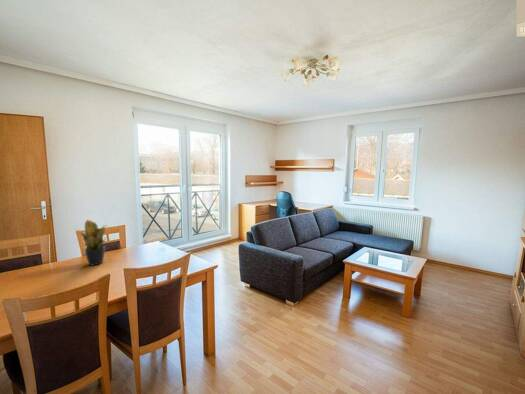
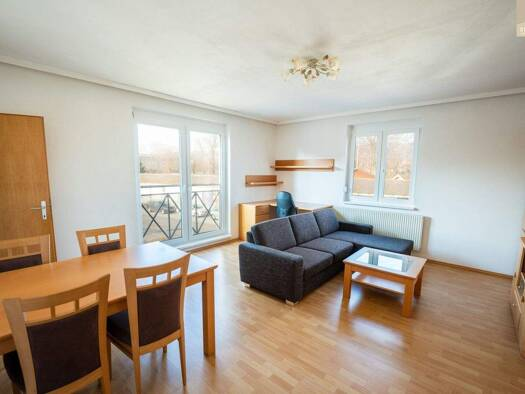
- potted plant (95, 240)
